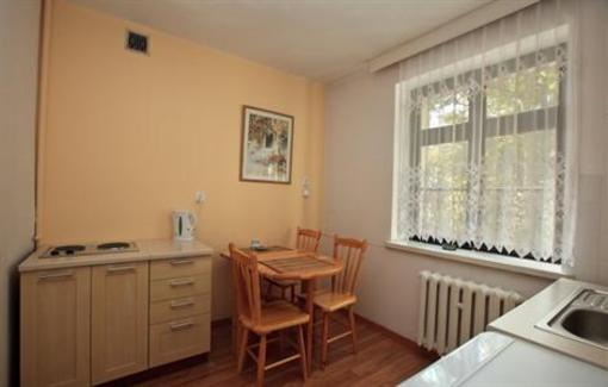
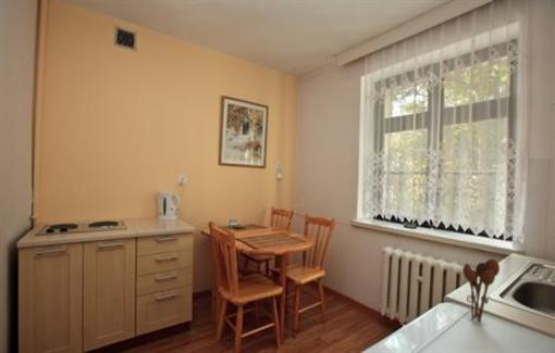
+ utensil holder (480, 290)
